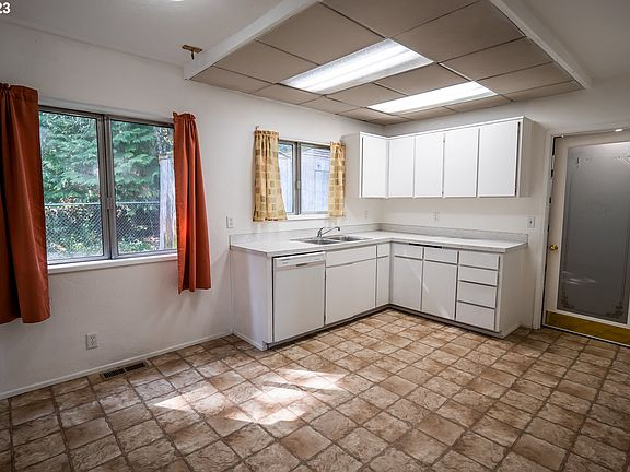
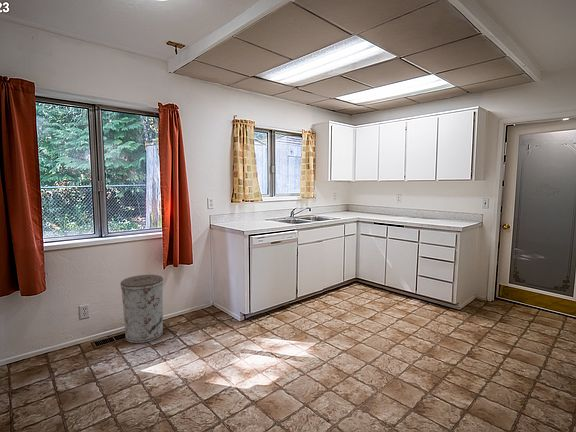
+ trash can (143, 306)
